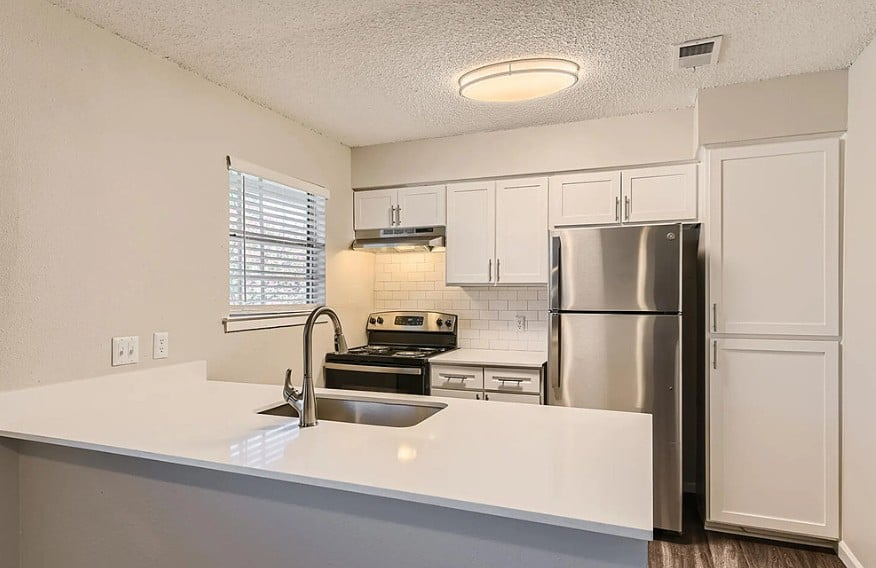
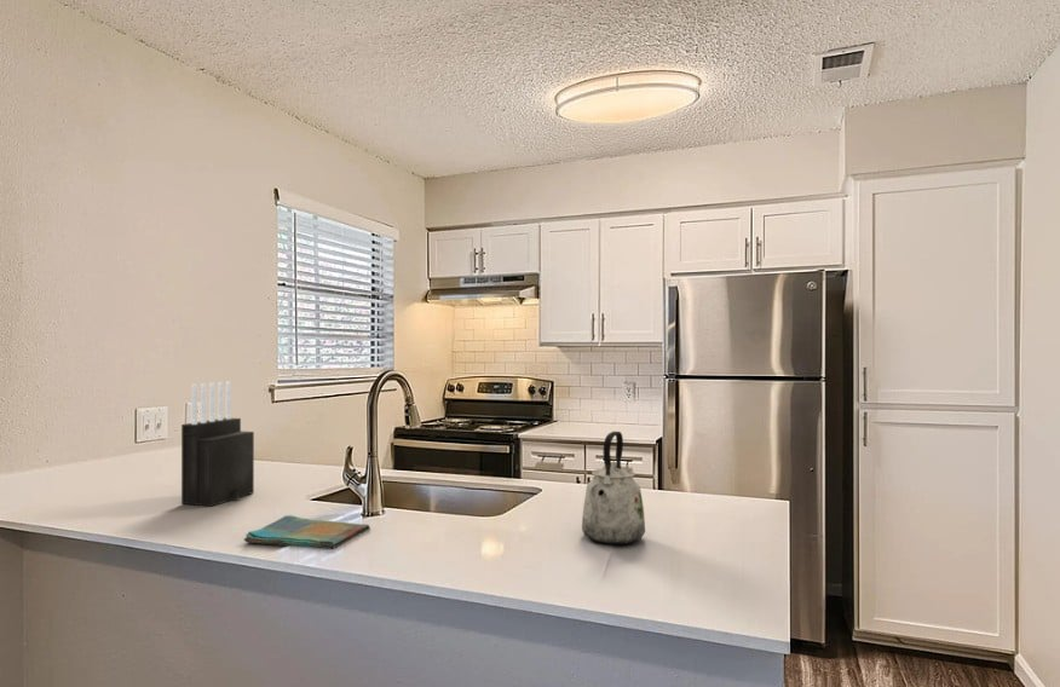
+ dish towel (309, 531)
+ knife block (221, 440)
+ kettle (610, 487)
